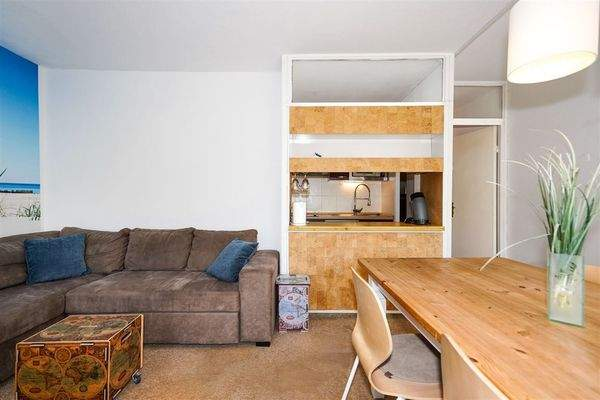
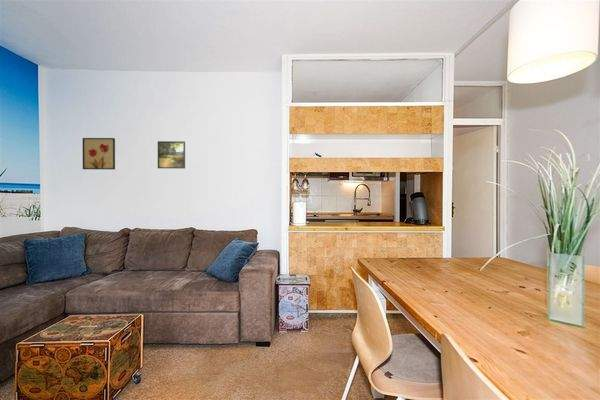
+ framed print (171, 154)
+ wall art (99, 153)
